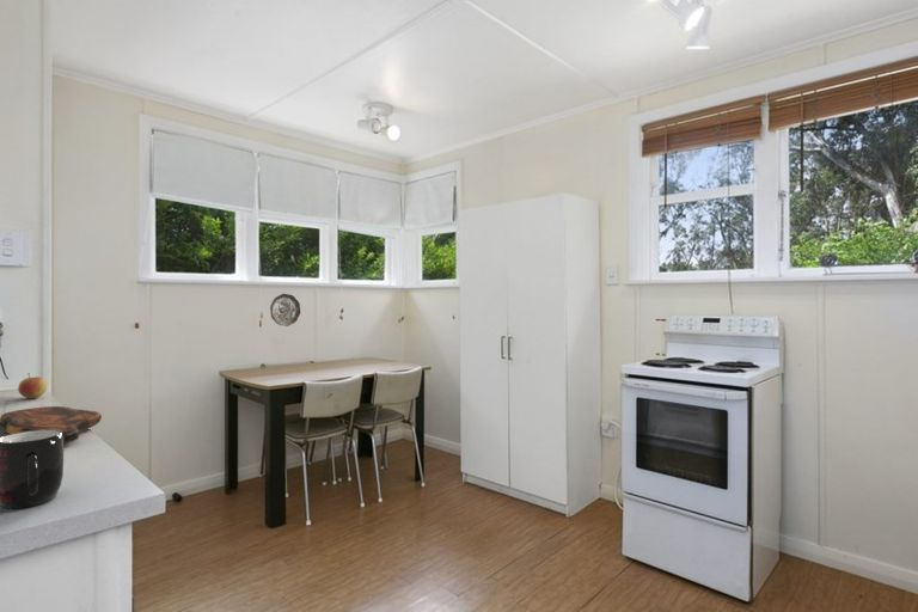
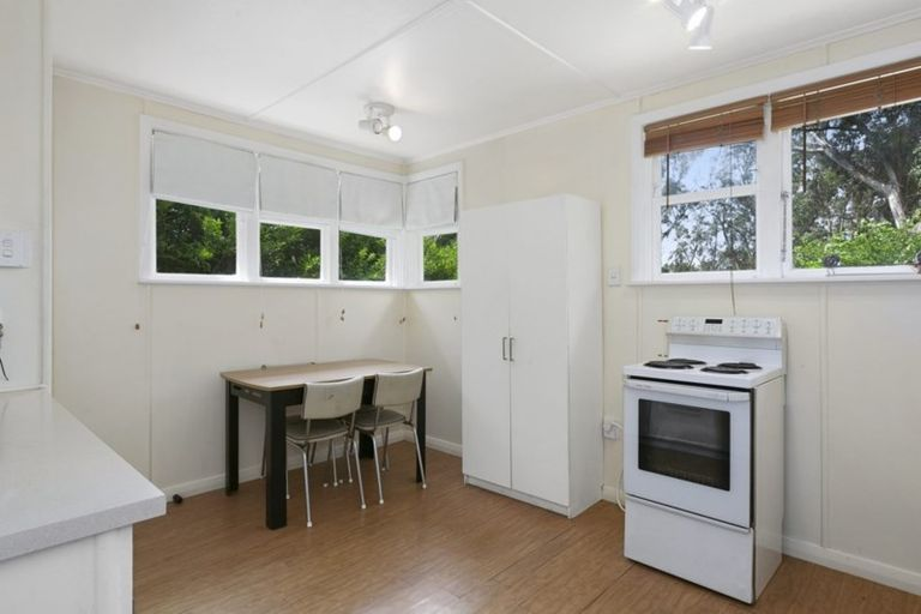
- cutting board (54, 422)
- decorative plate (284, 310)
- mug (30, 470)
- apple (32, 385)
